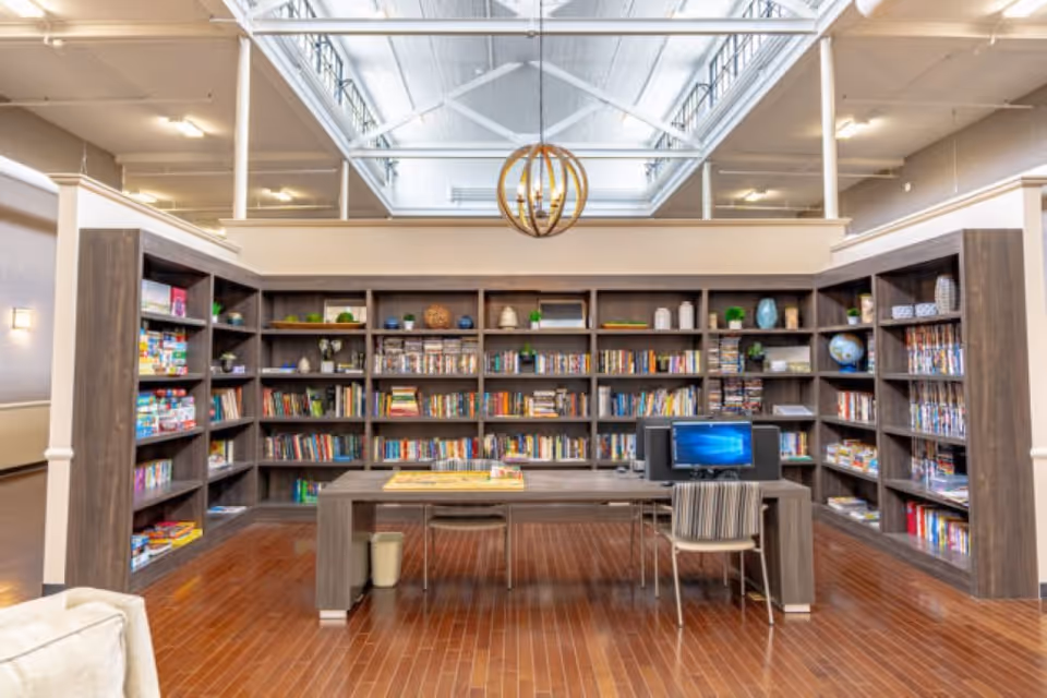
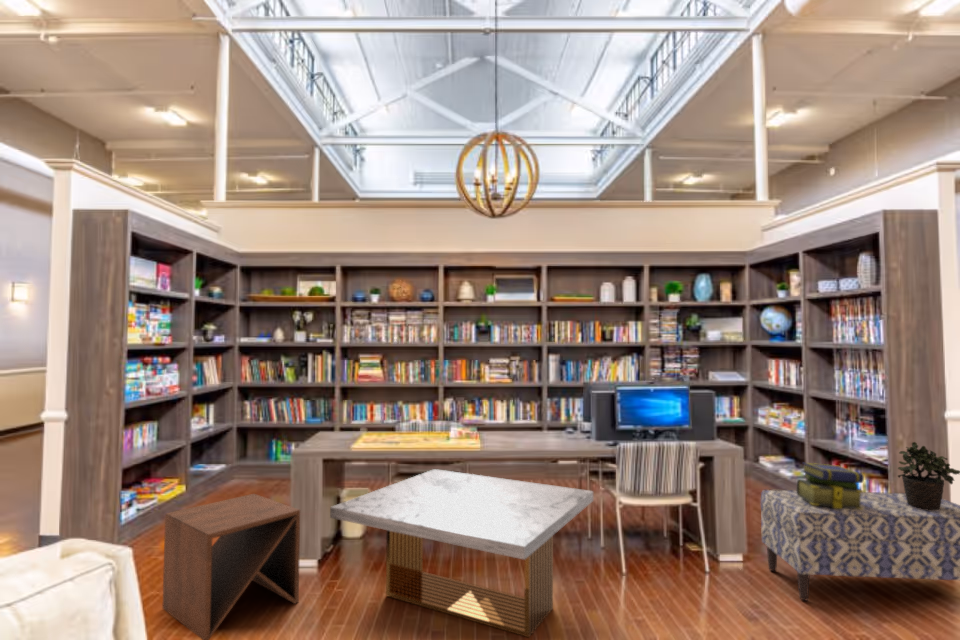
+ potted plant (920, 473)
+ coffee table (468, 547)
+ bench (869, 544)
+ stack of books (829, 483)
+ side table (232, 558)
